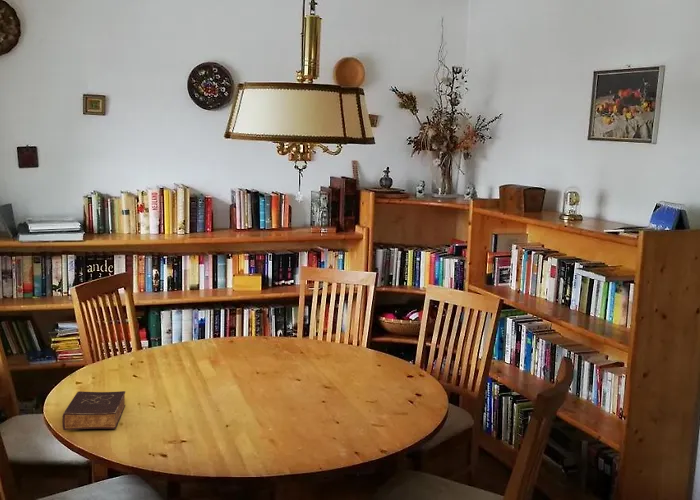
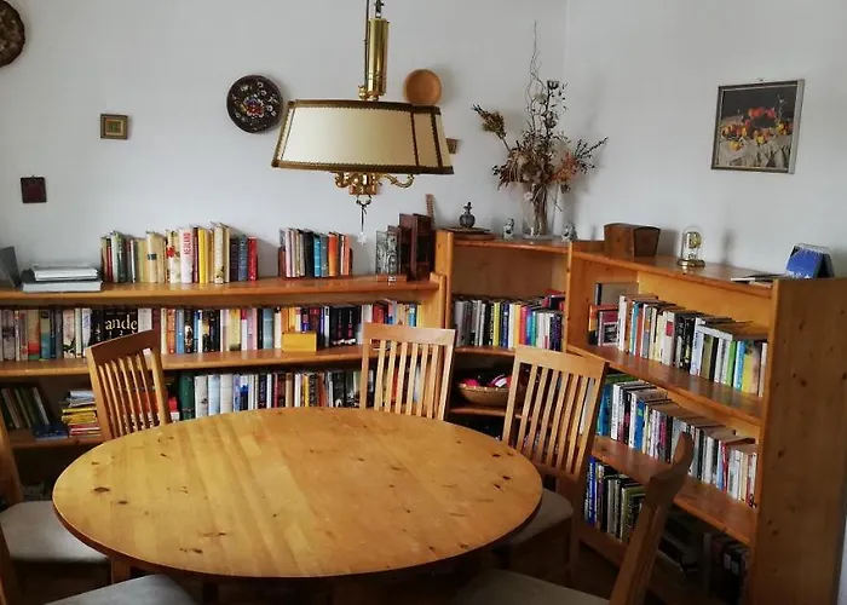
- book (95, 409)
